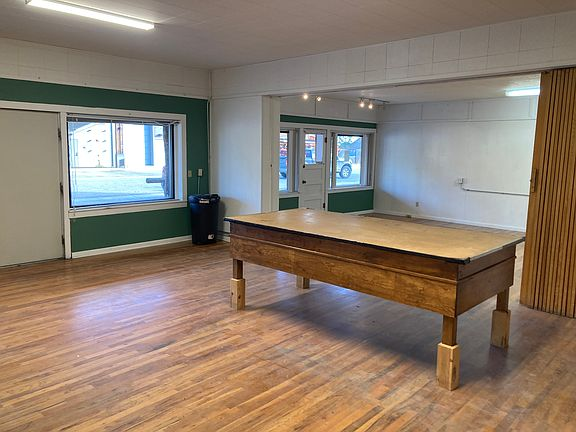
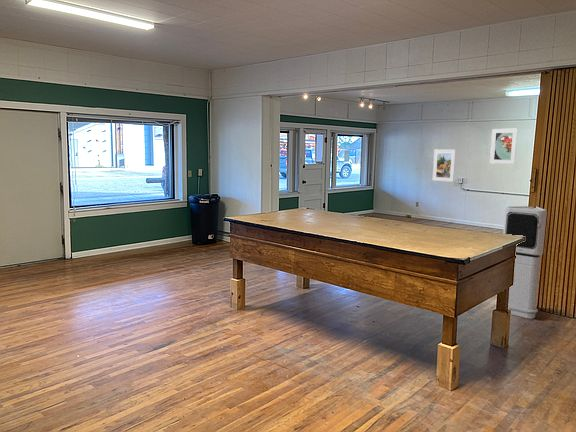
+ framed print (503, 146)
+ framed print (443, 165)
+ air purifier (524, 260)
